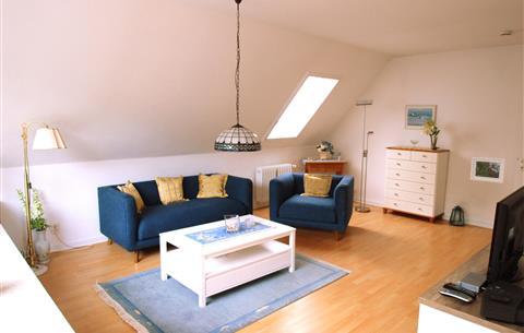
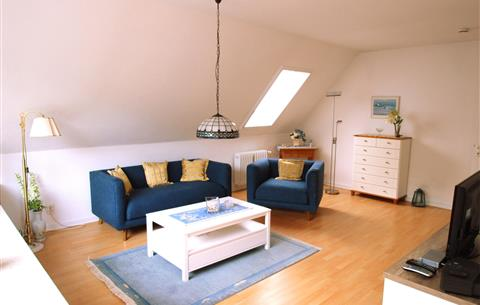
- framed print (487, 169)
